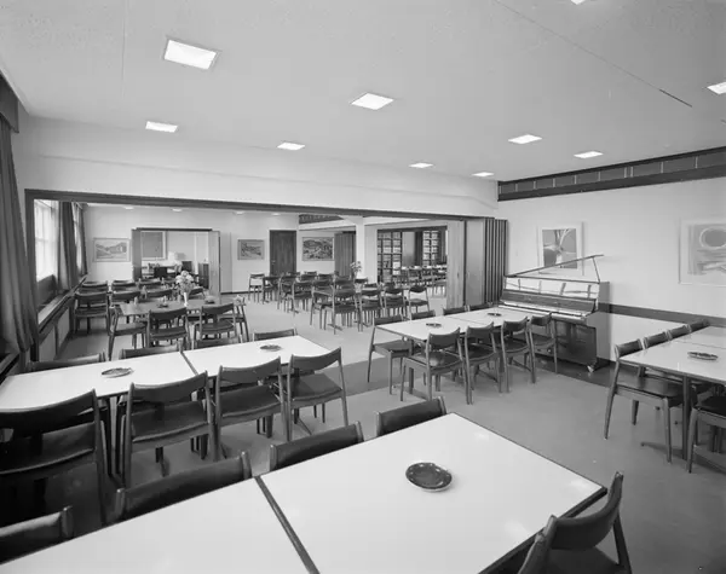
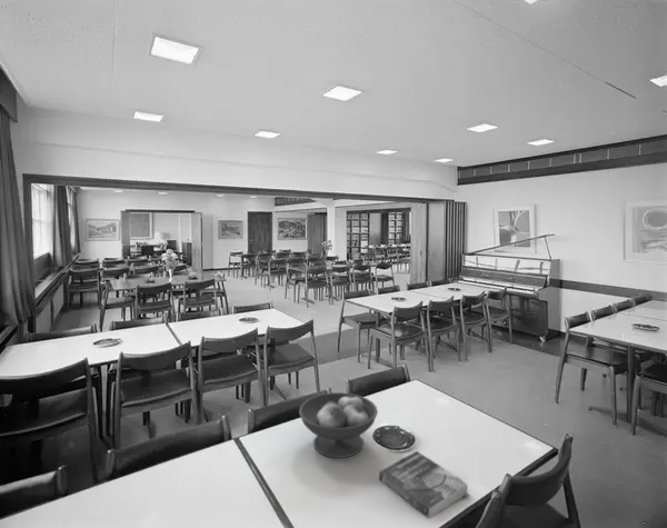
+ fruit bowl (338, 419)
+ book (422, 480)
